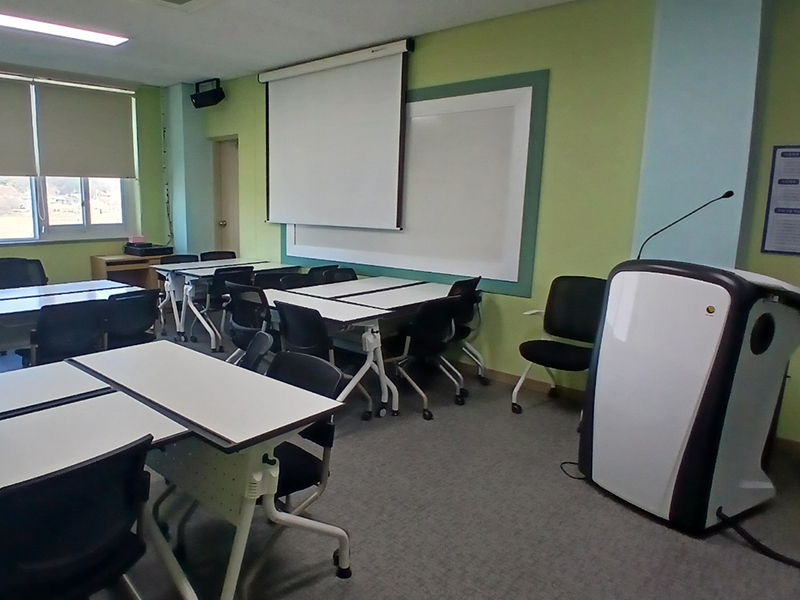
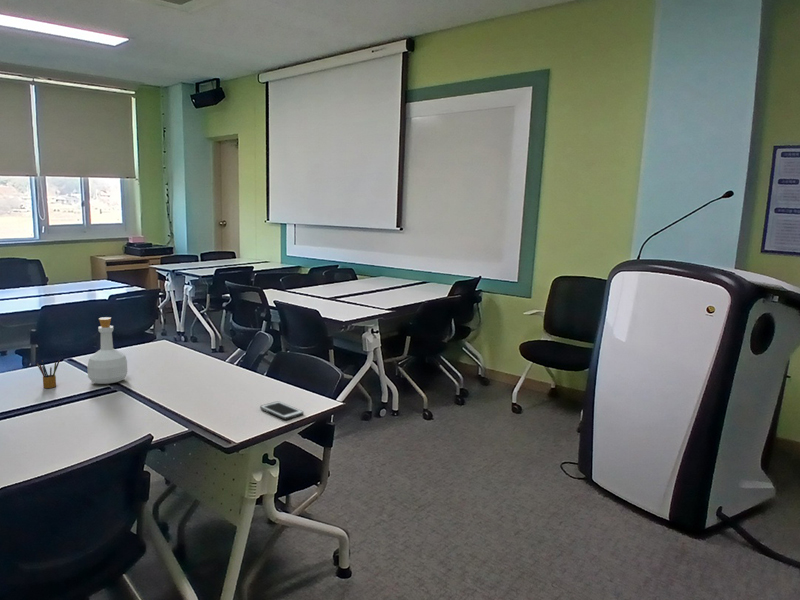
+ cell phone (281, 410)
+ bottle (107, 350)
+ pencil box (50, 373)
